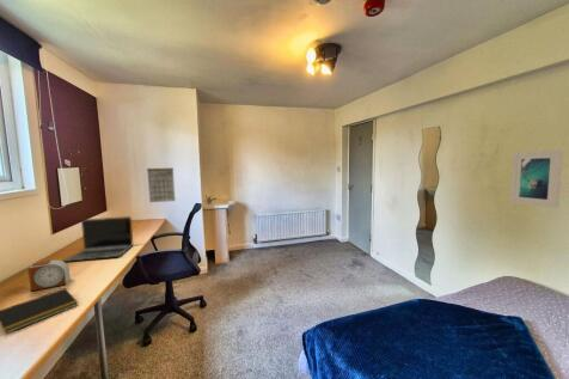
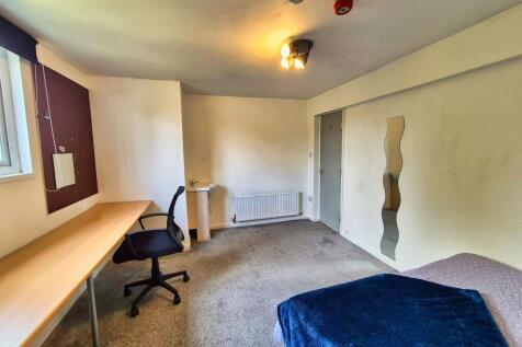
- laptop (99, 237)
- alarm clock (49, 273)
- notepad (39, 307)
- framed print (534, 178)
- calendar (160, 181)
